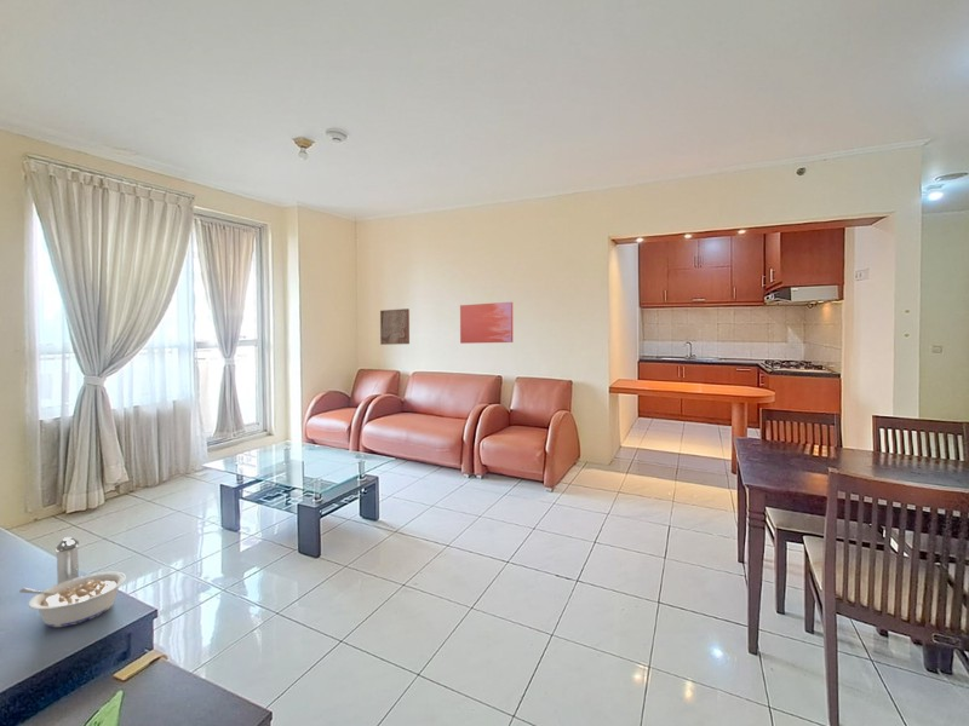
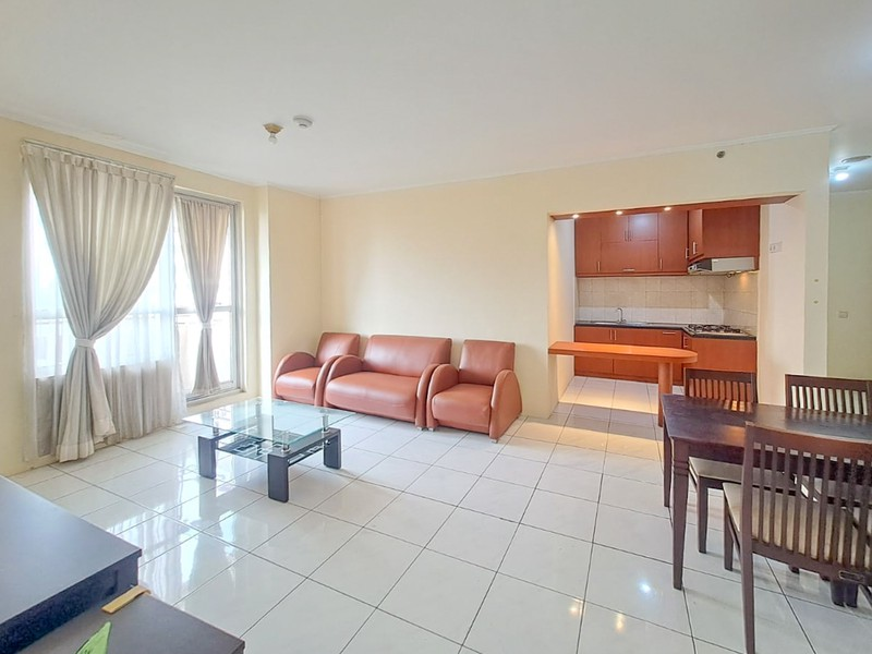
- shaker (67, 560)
- wall art (394, 327)
- wall art (486, 323)
- legume (76, 599)
